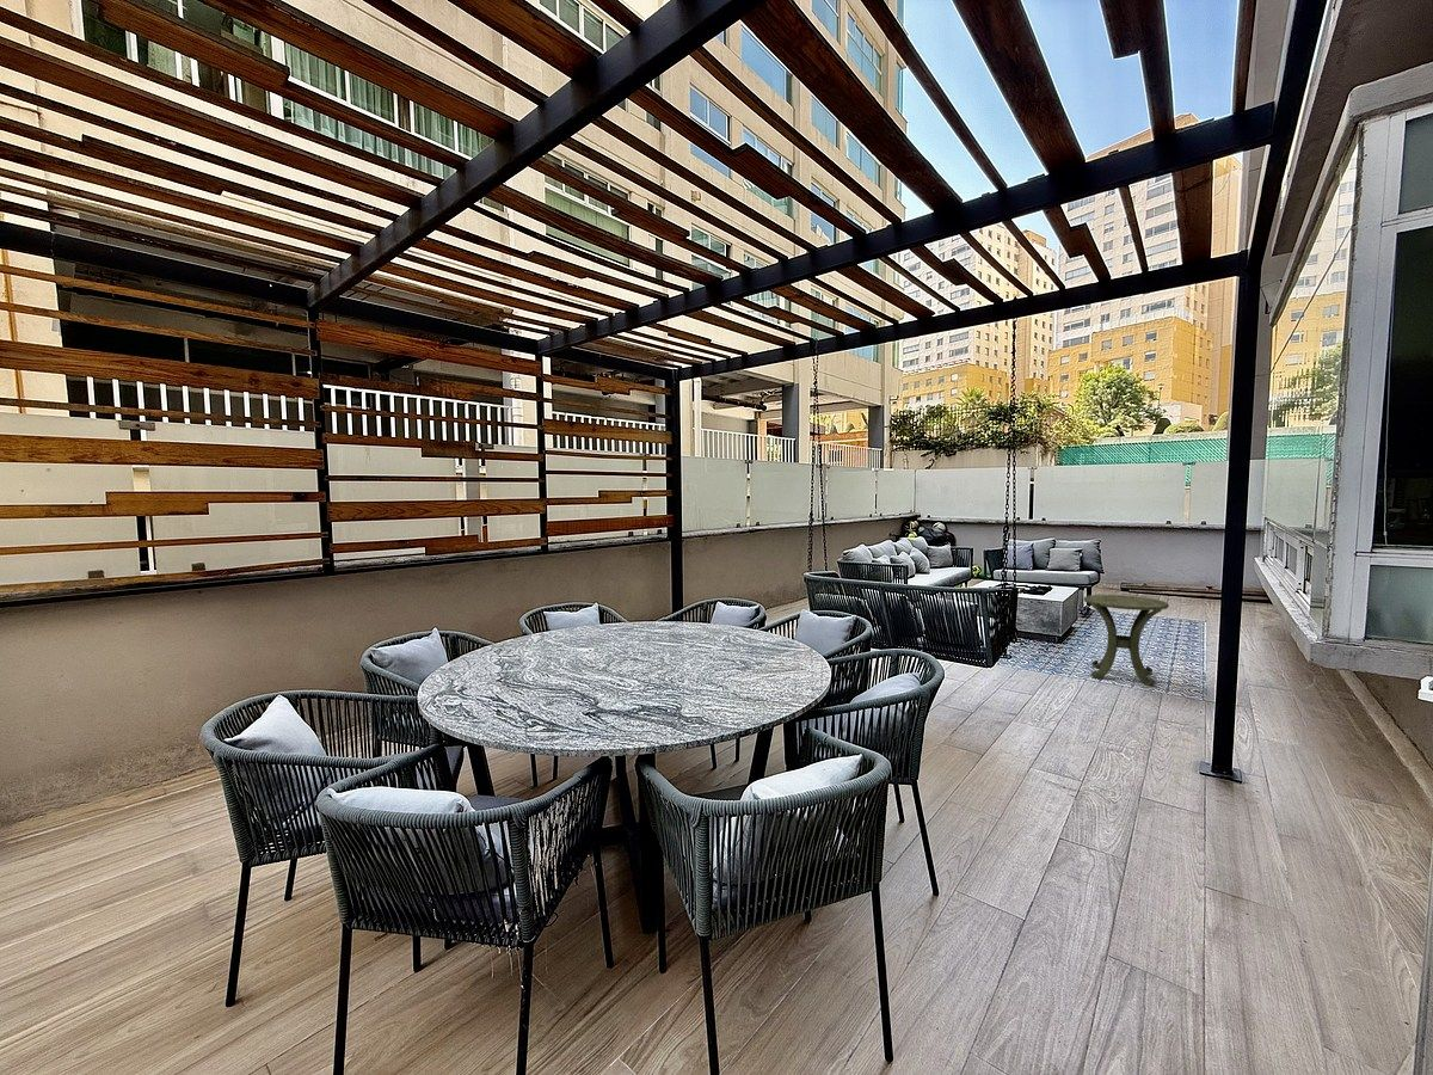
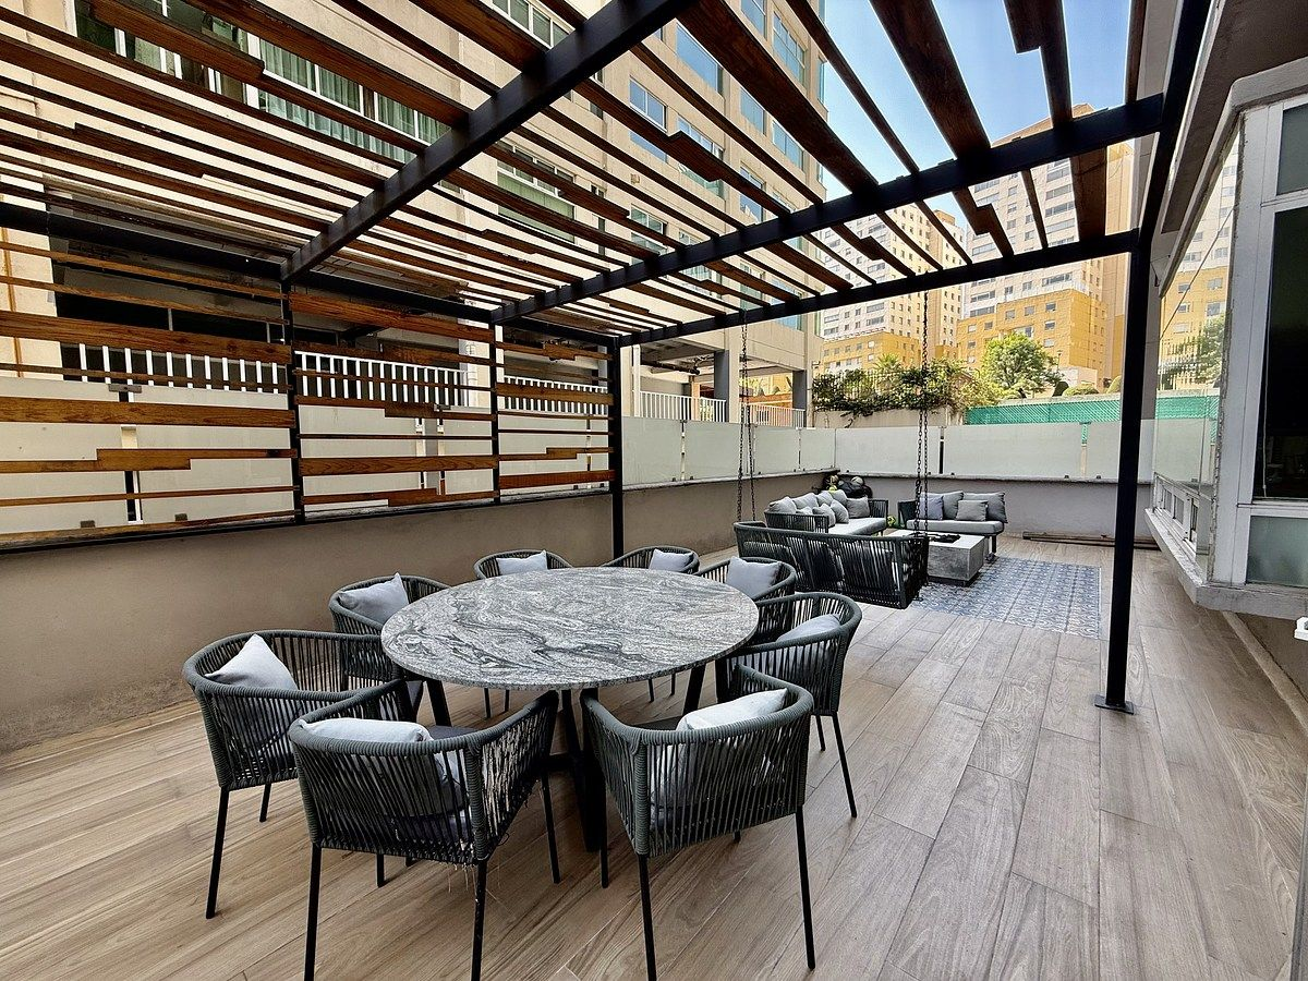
- side table (1123, 638)
